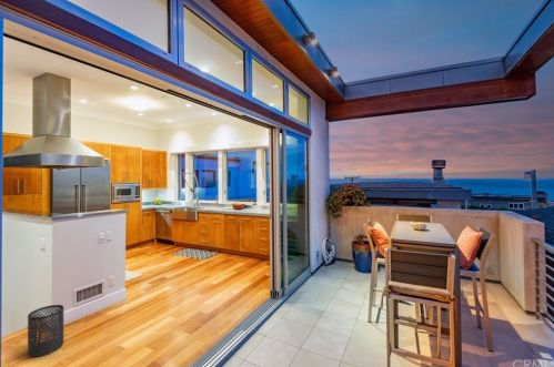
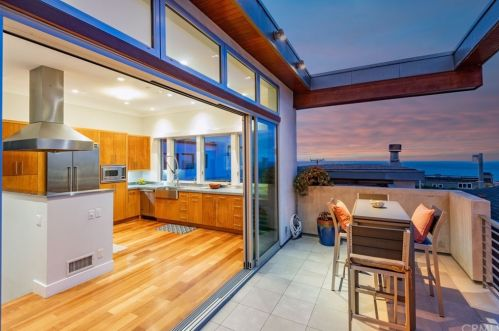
- trash can (46, 329)
